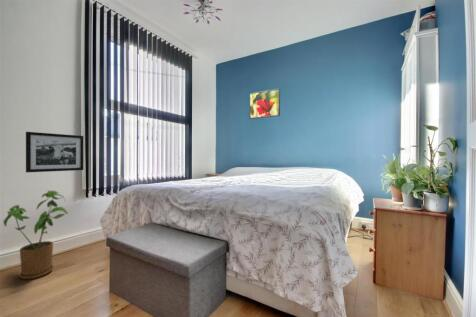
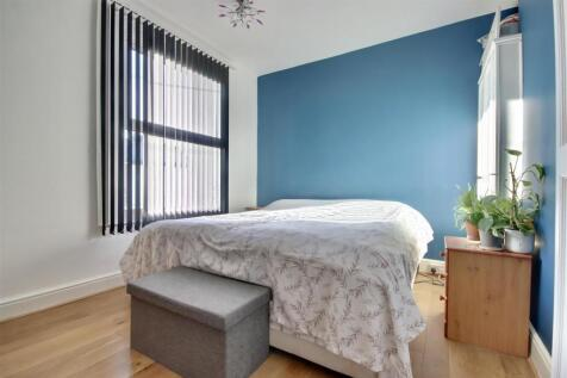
- house plant (41, 232)
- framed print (264, 104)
- picture frame (57, 152)
